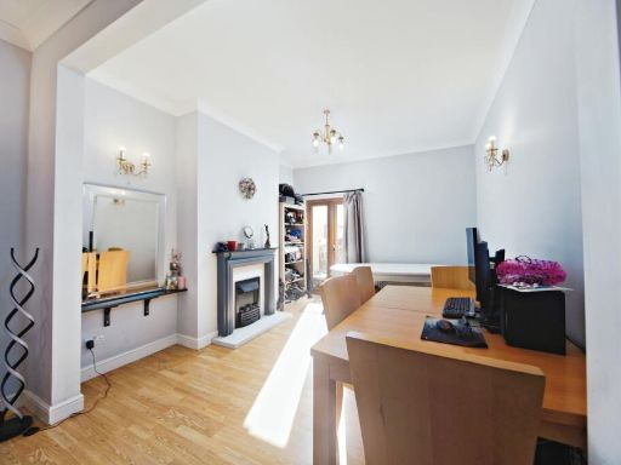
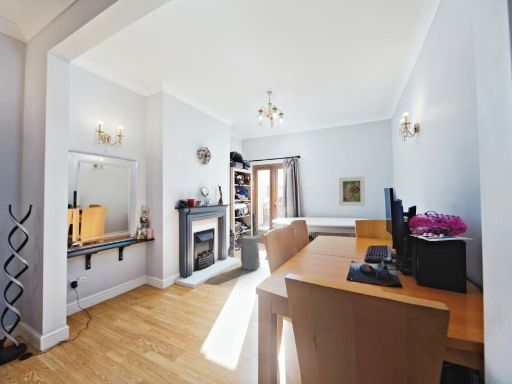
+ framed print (351, 191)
+ air purifier (250, 252)
